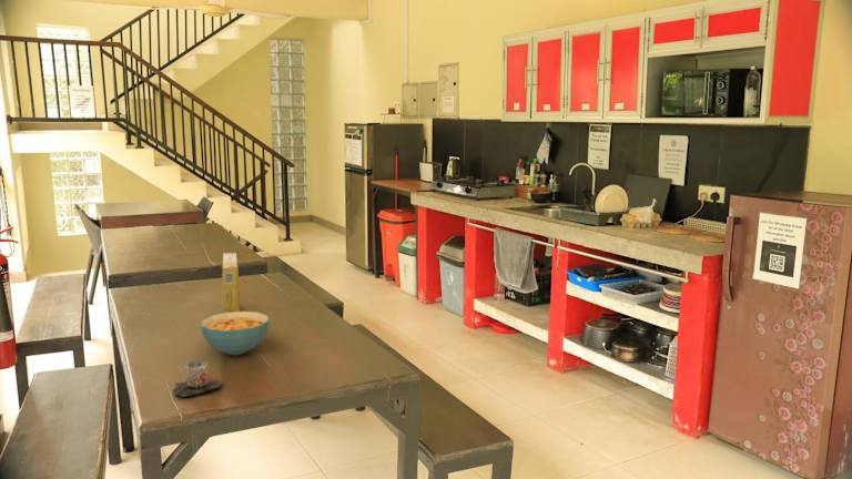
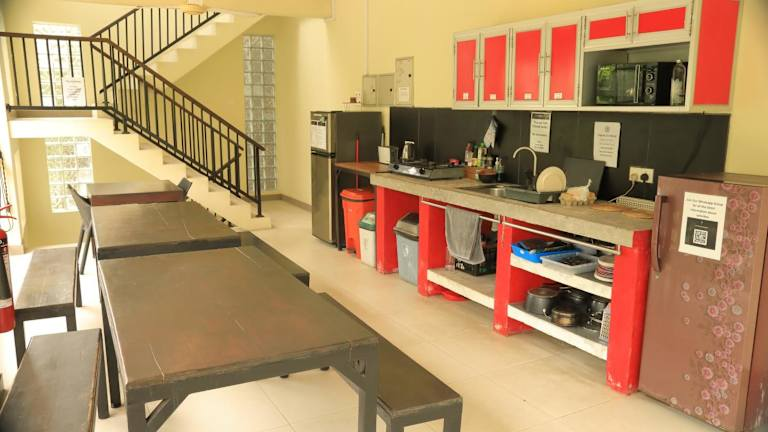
- mug (196, 375)
- cereal bowl (235, 336)
- cereal box (231, 287)
